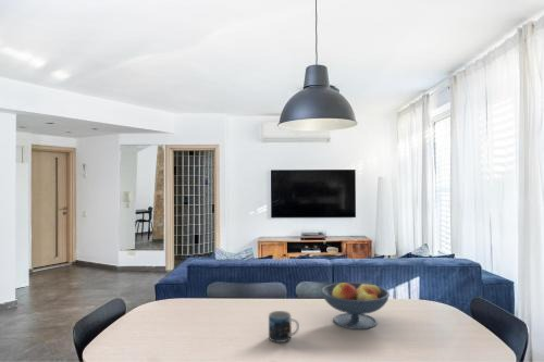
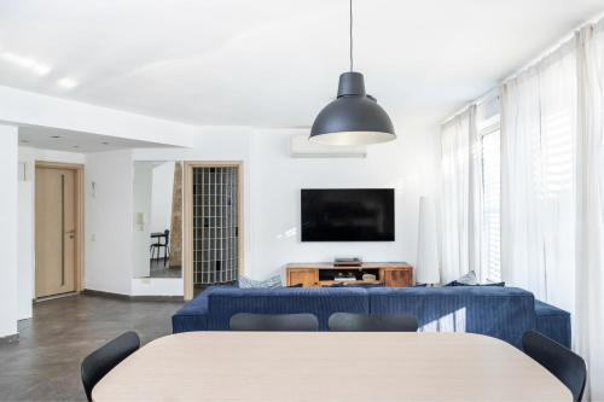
- fruit bowl (355, 300)
- mug (284, 327)
